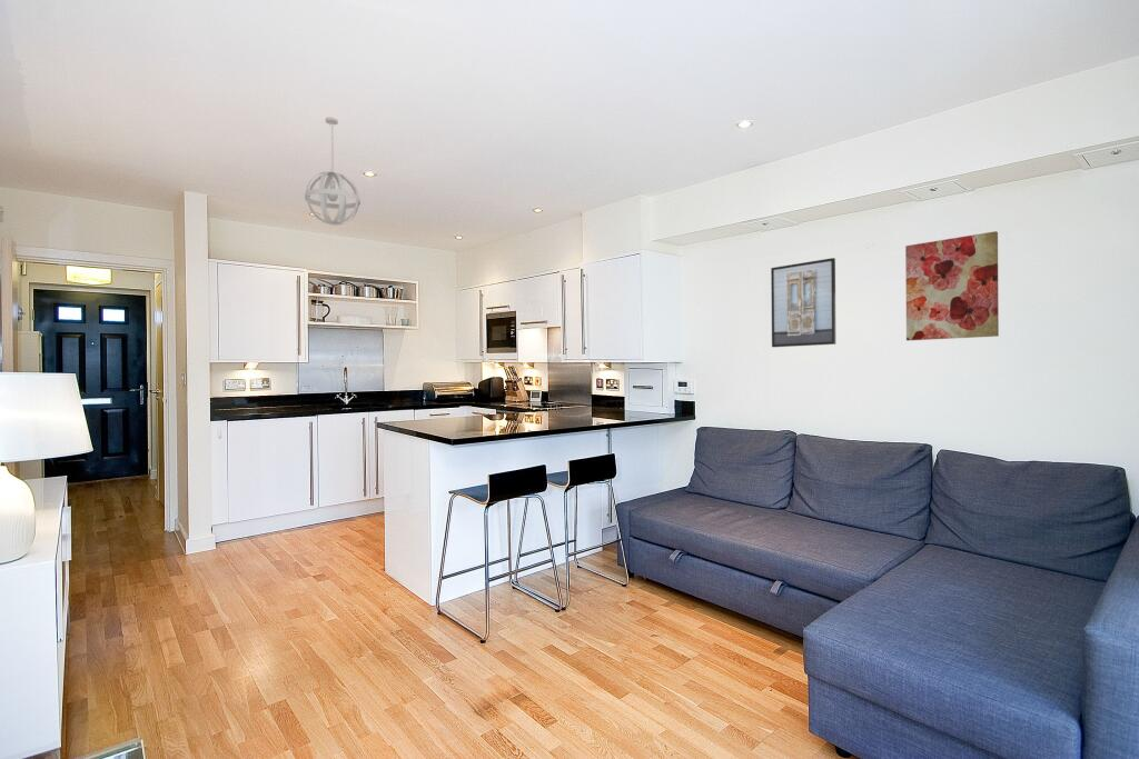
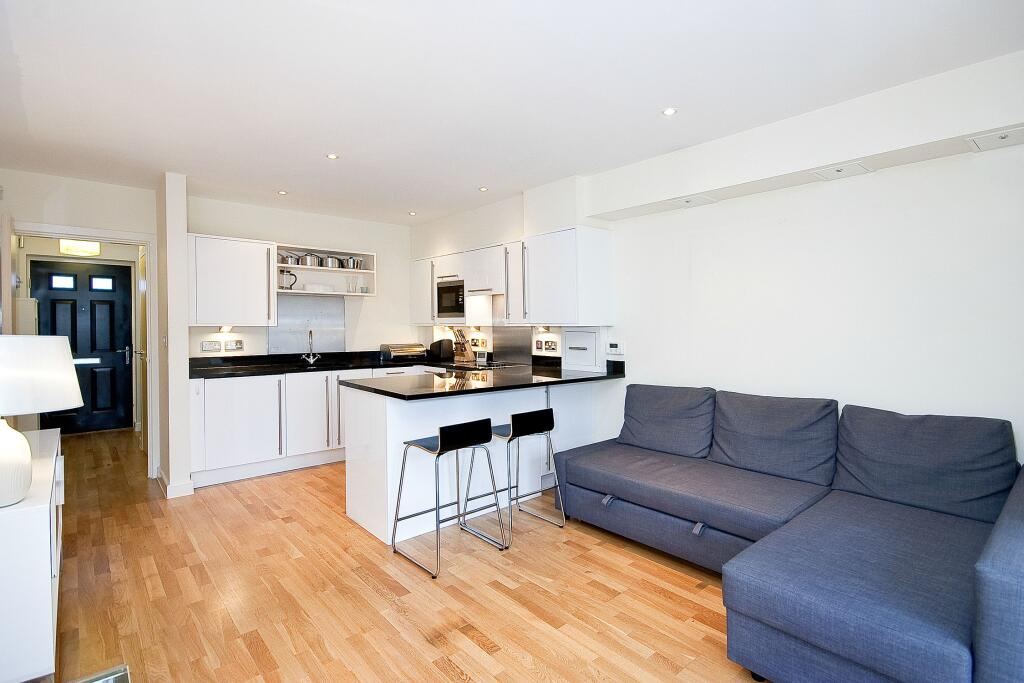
- pendant light (333, 172)
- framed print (802, 304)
- wall art (949, 288)
